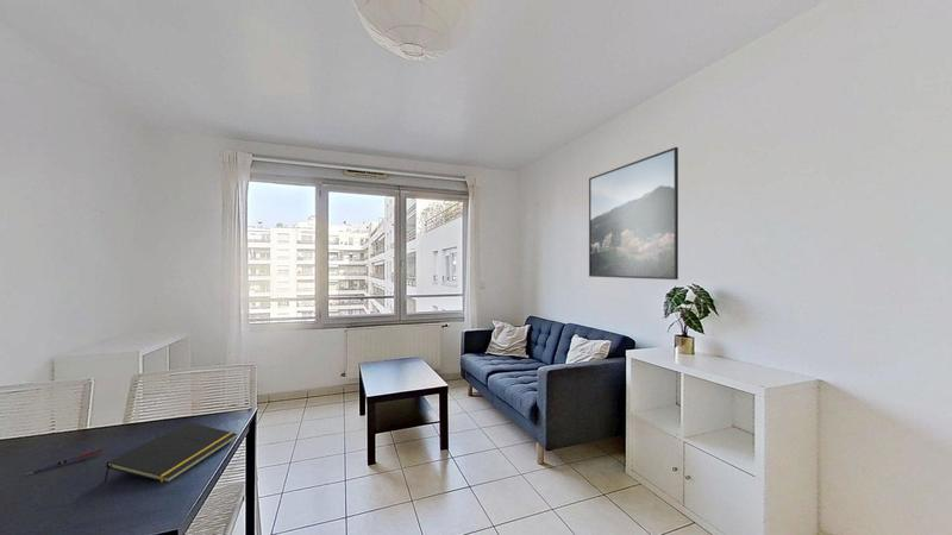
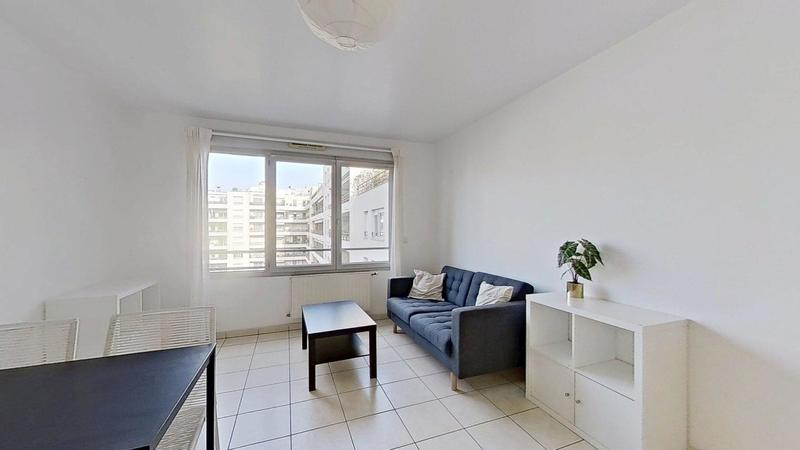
- pen (67, 460)
- notepad (178, 448)
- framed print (626, 221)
